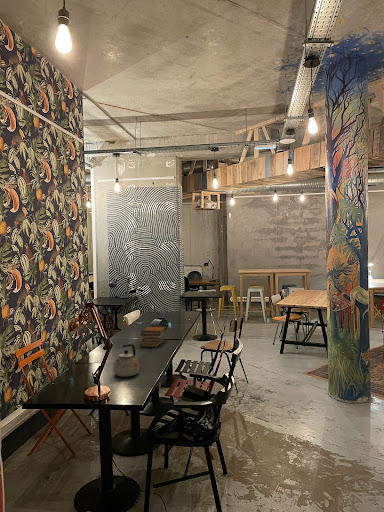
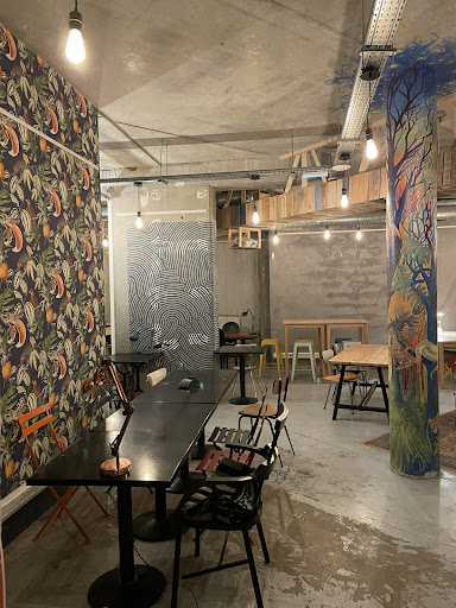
- kettle (126, 359)
- book stack (153, 336)
